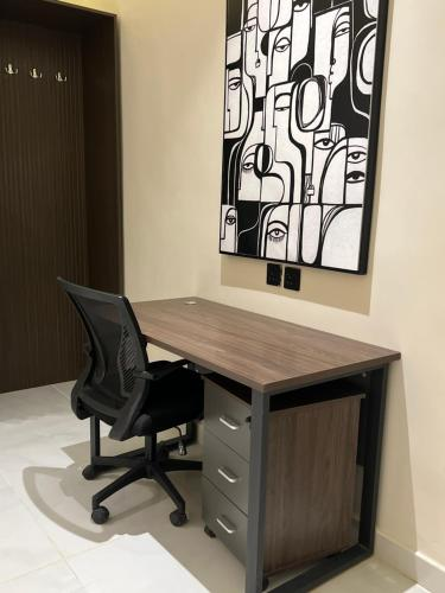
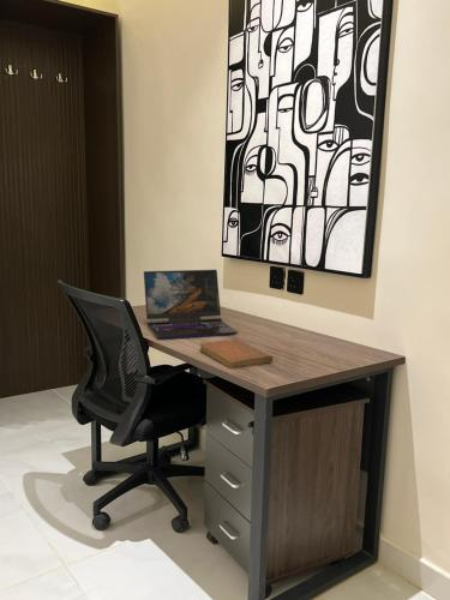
+ laptop (188, 302)
+ notebook (234, 352)
